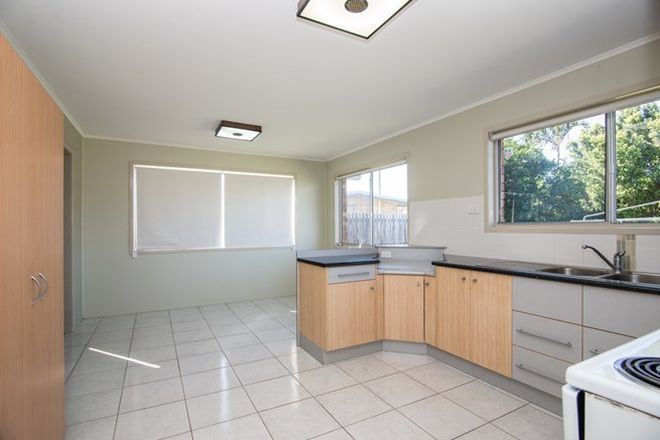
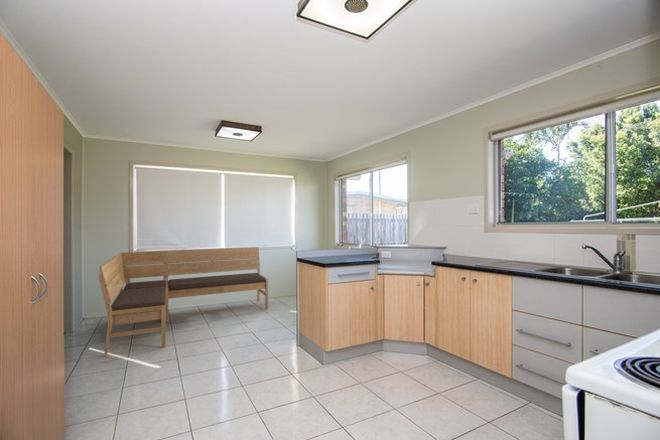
+ bench (199, 287)
